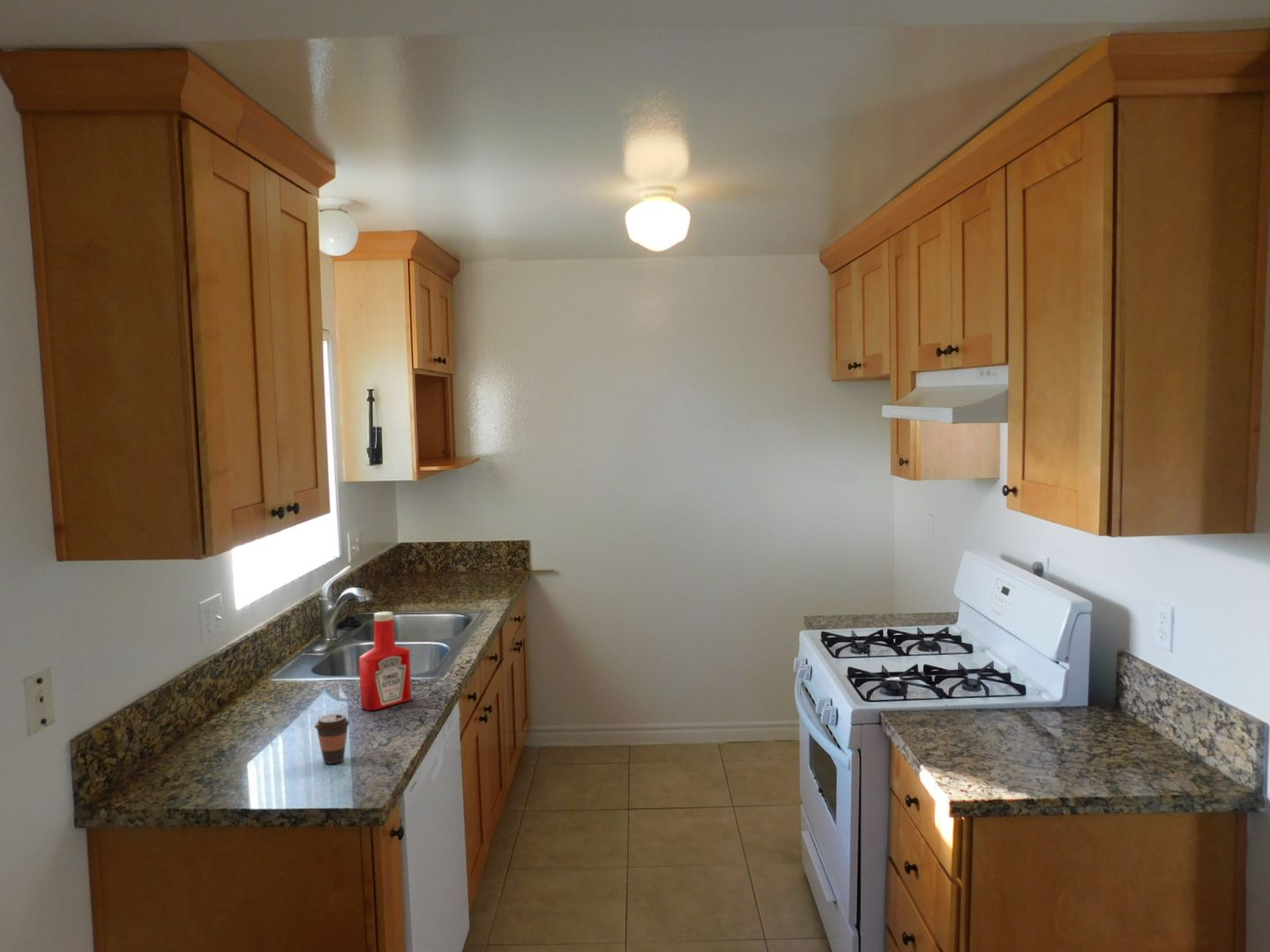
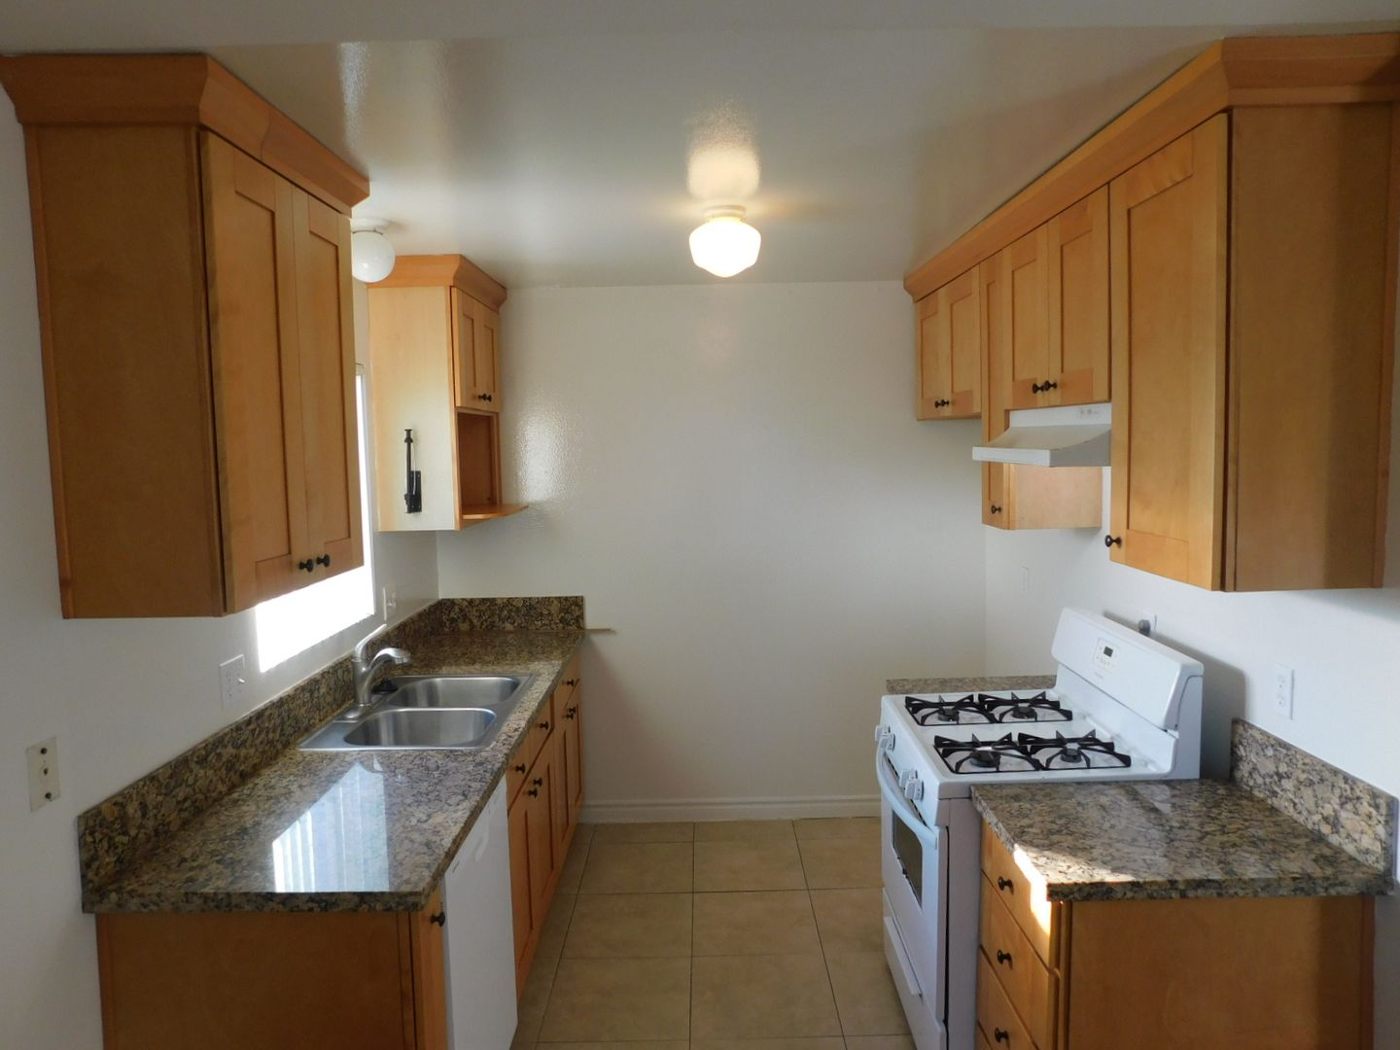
- coffee cup (332, 739)
- soap bottle (385, 658)
